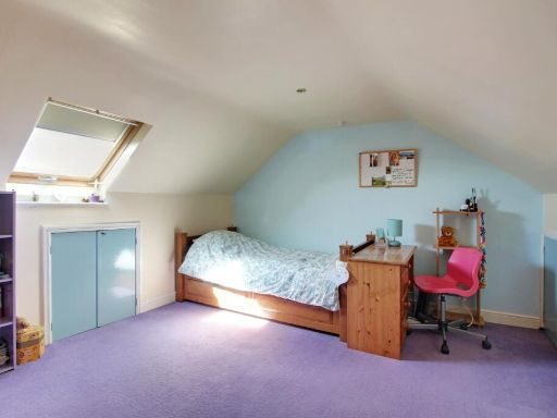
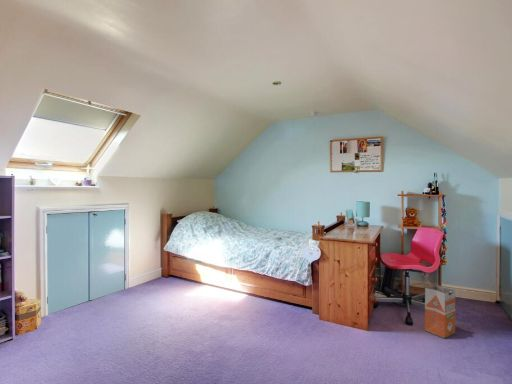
+ waste bin (441, 309)
